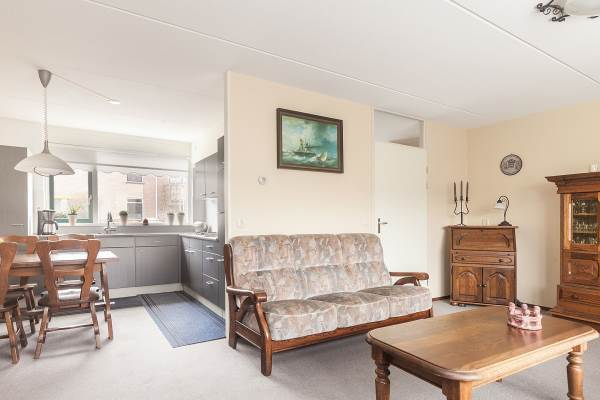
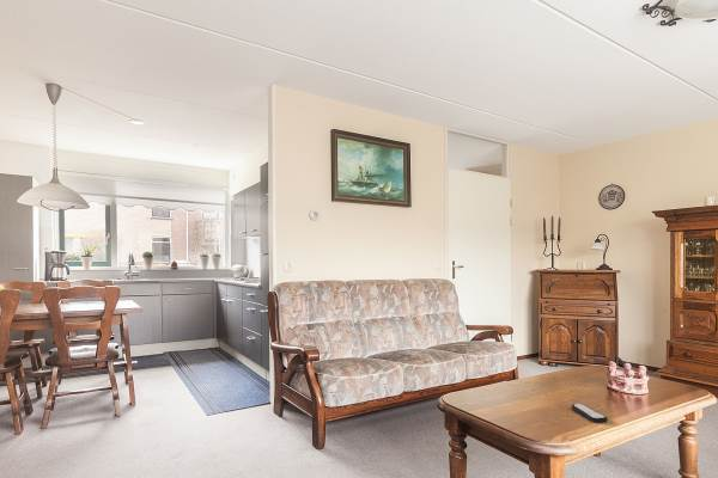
+ remote control (588, 412)
